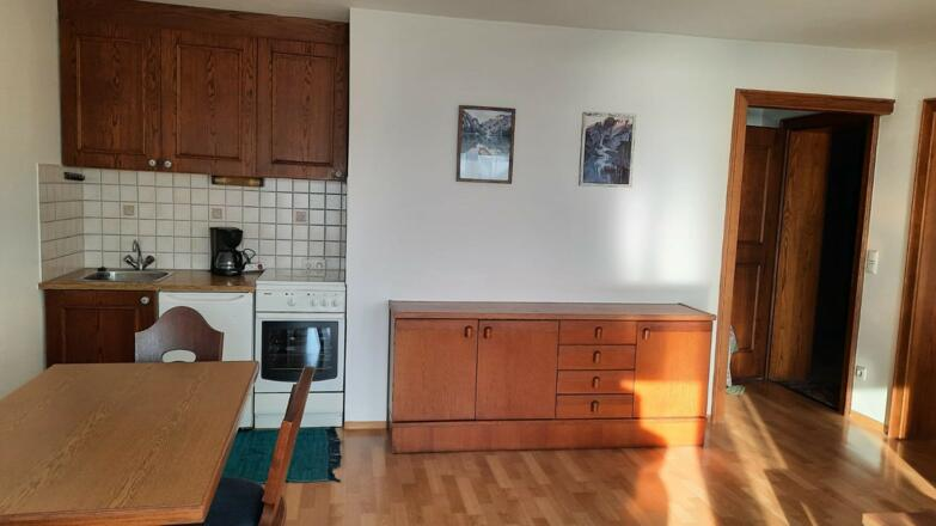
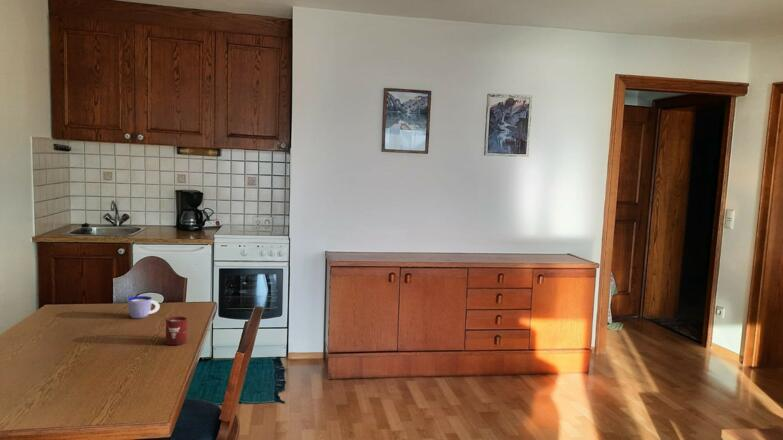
+ cup (176, 329)
+ cup (143, 307)
